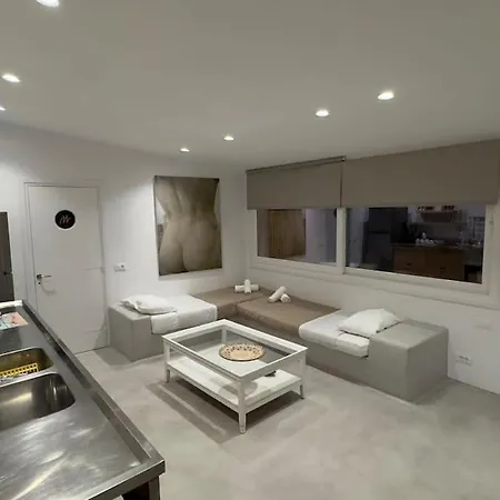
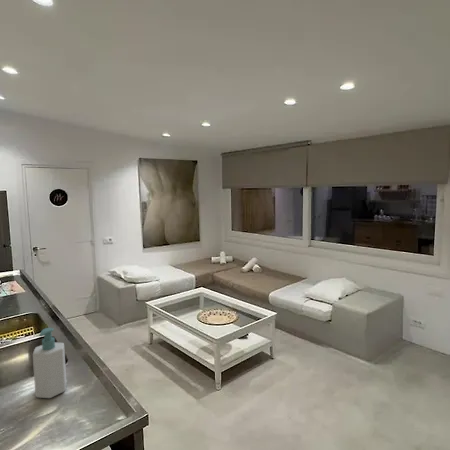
+ soap bottle (49, 360)
